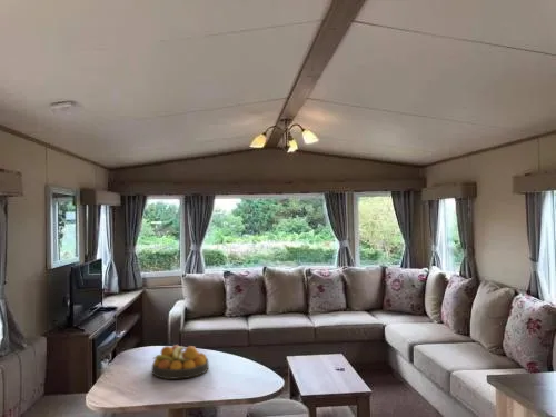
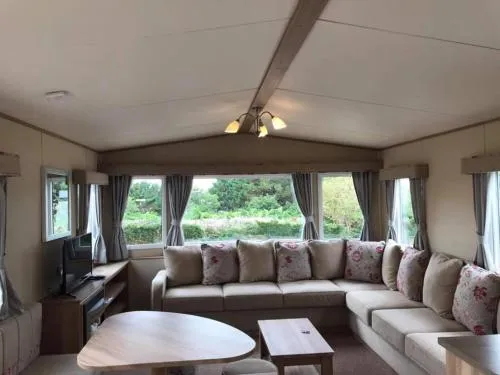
- fruit bowl (180, 358)
